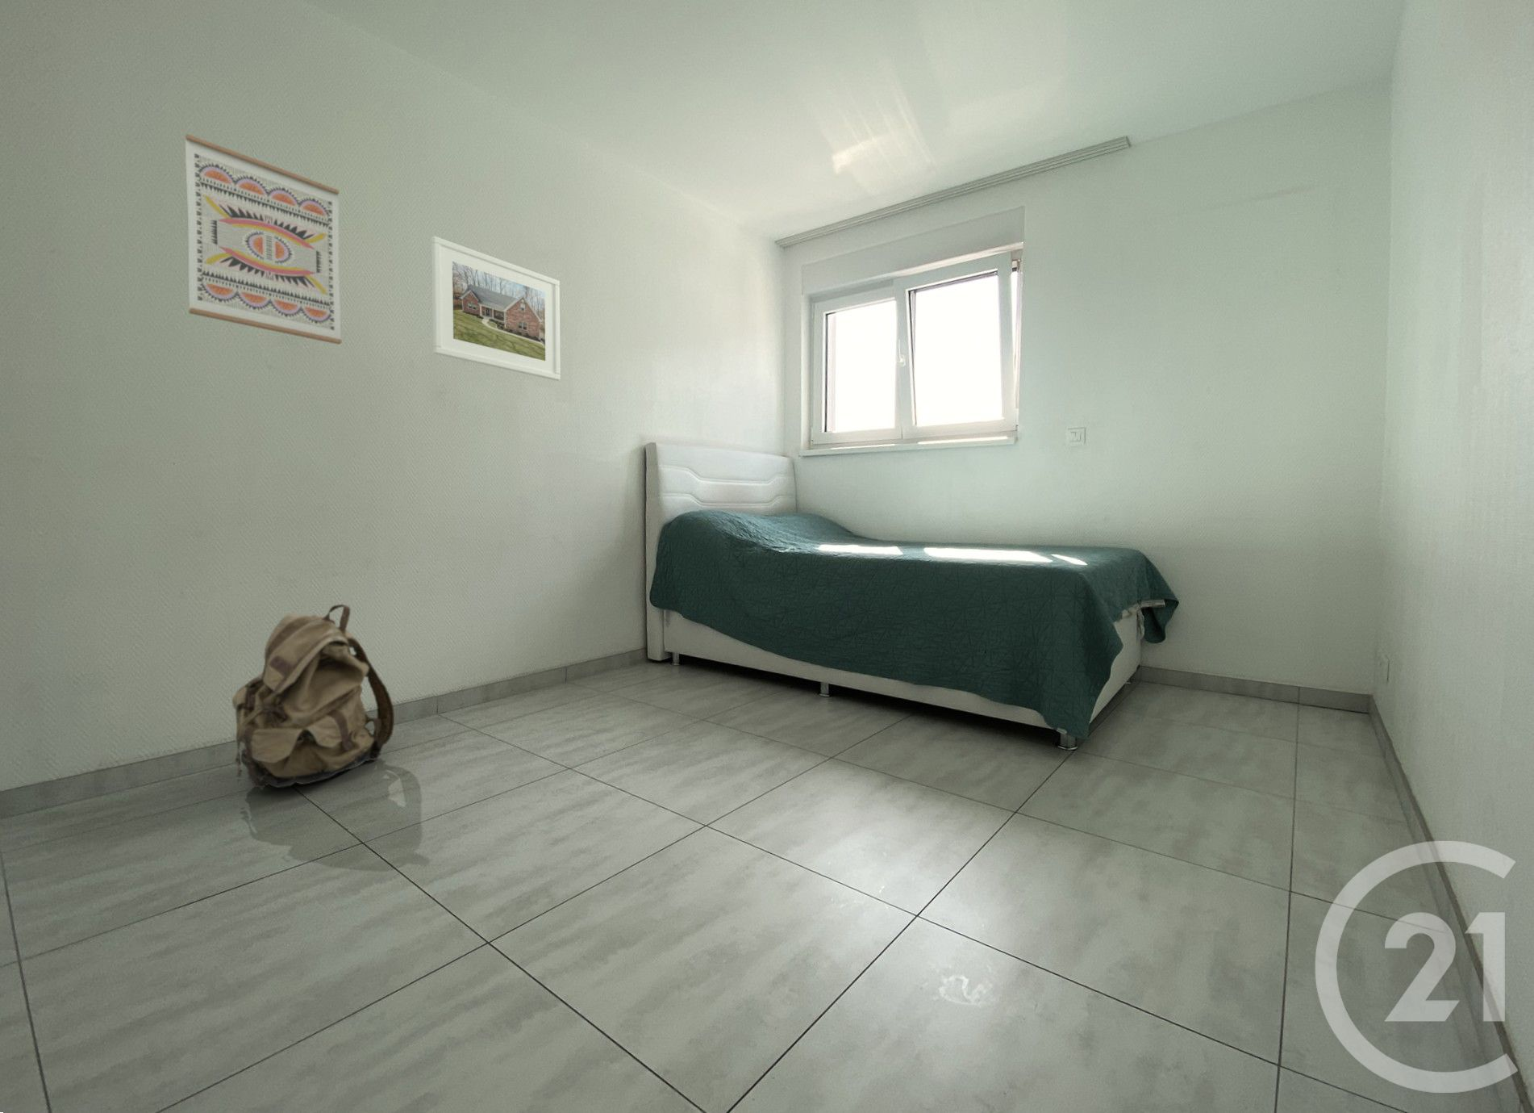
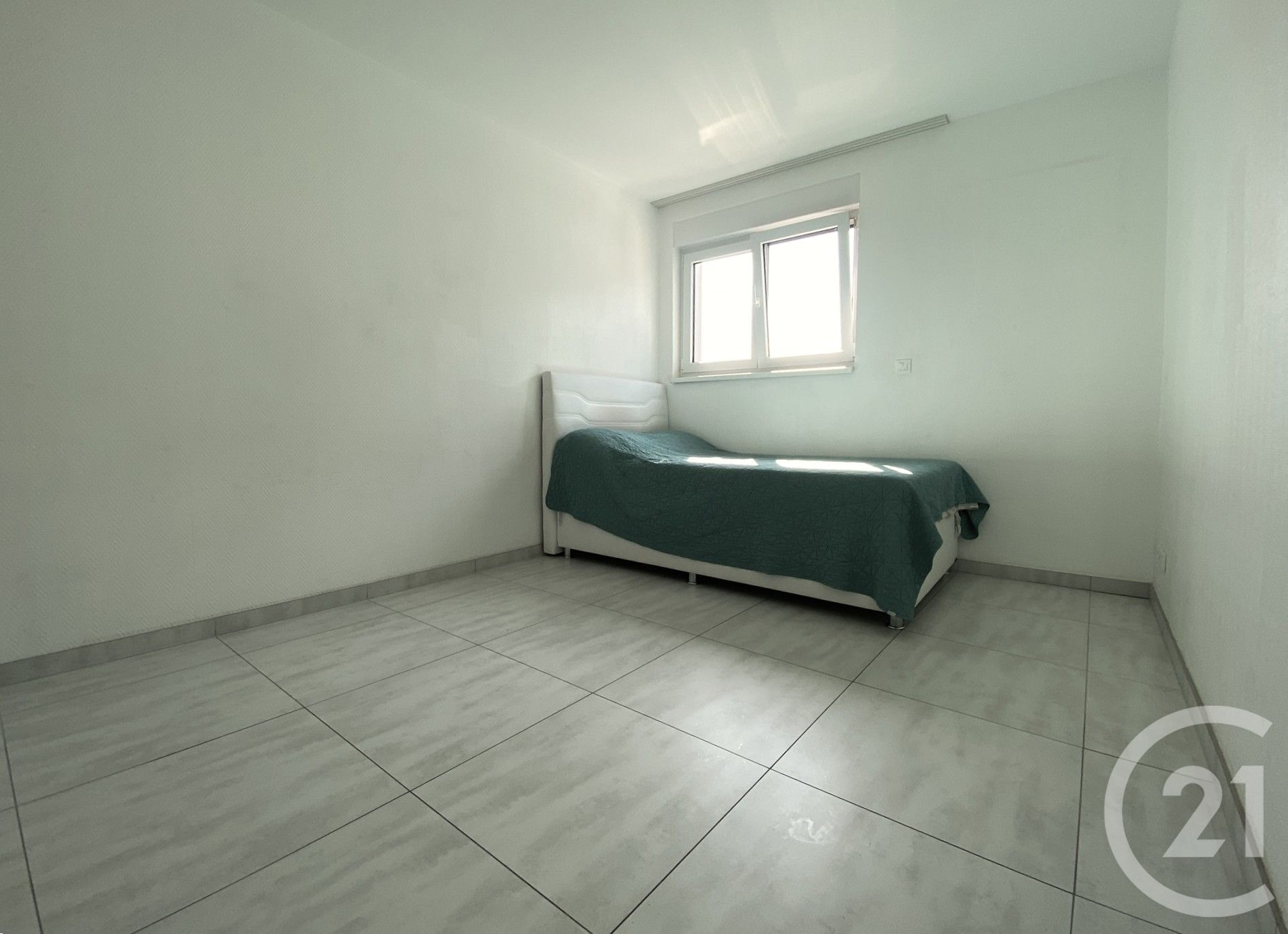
- wall art (269, 247)
- backpack (311, 686)
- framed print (501, 313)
